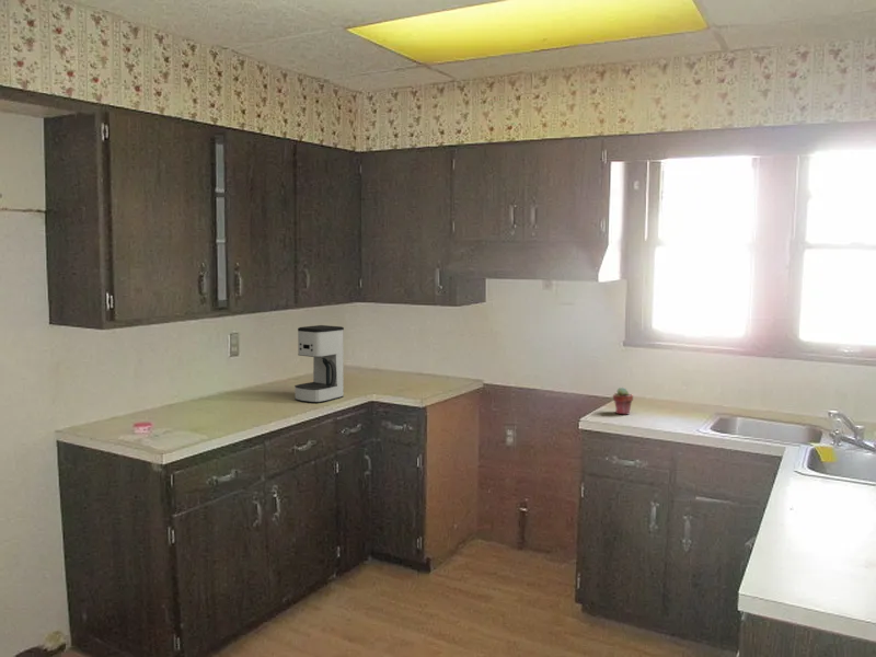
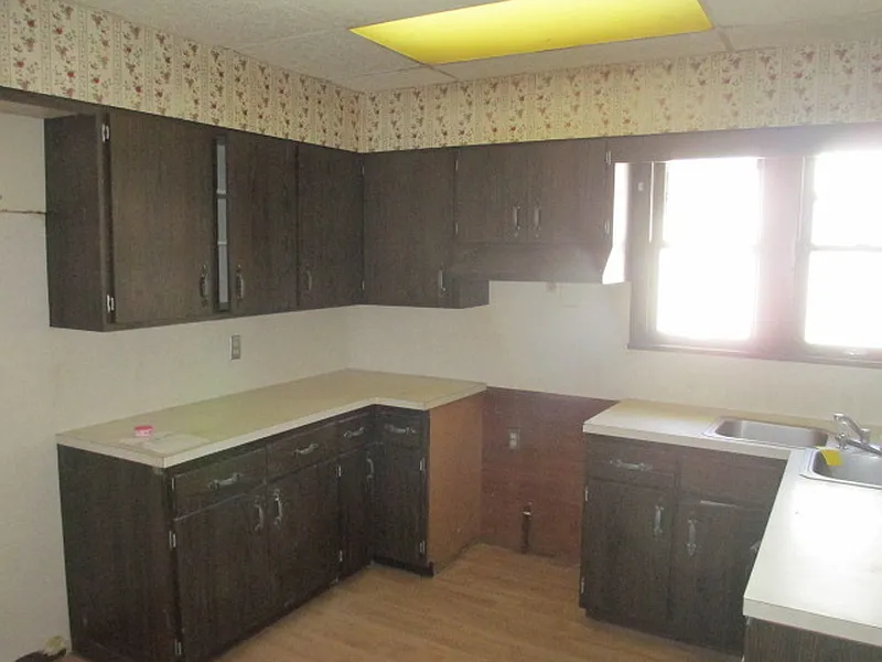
- coffee maker (320, 362)
- potted succulent (622, 400)
